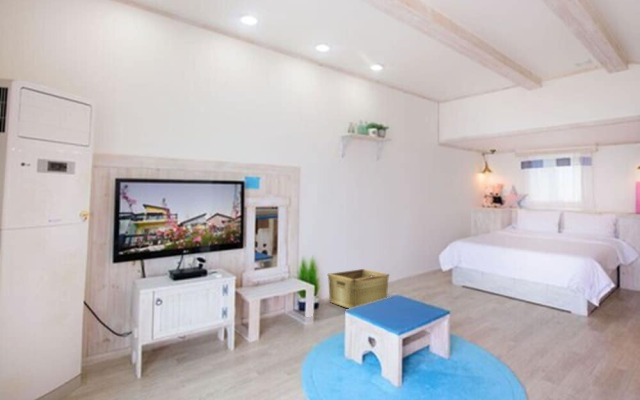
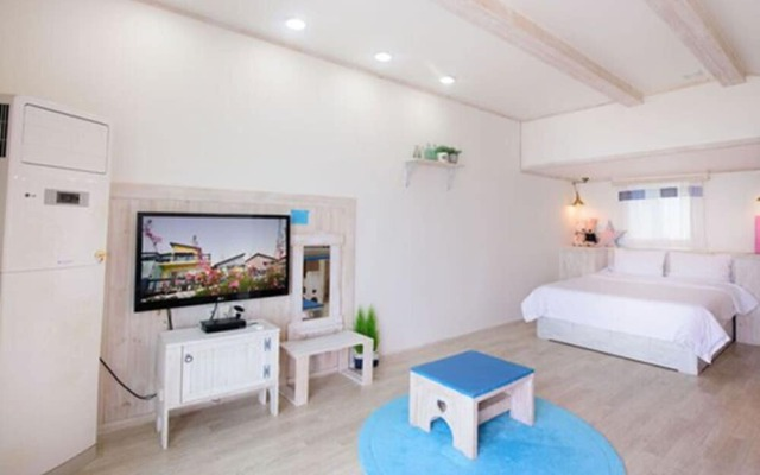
- hamper (358, 288)
